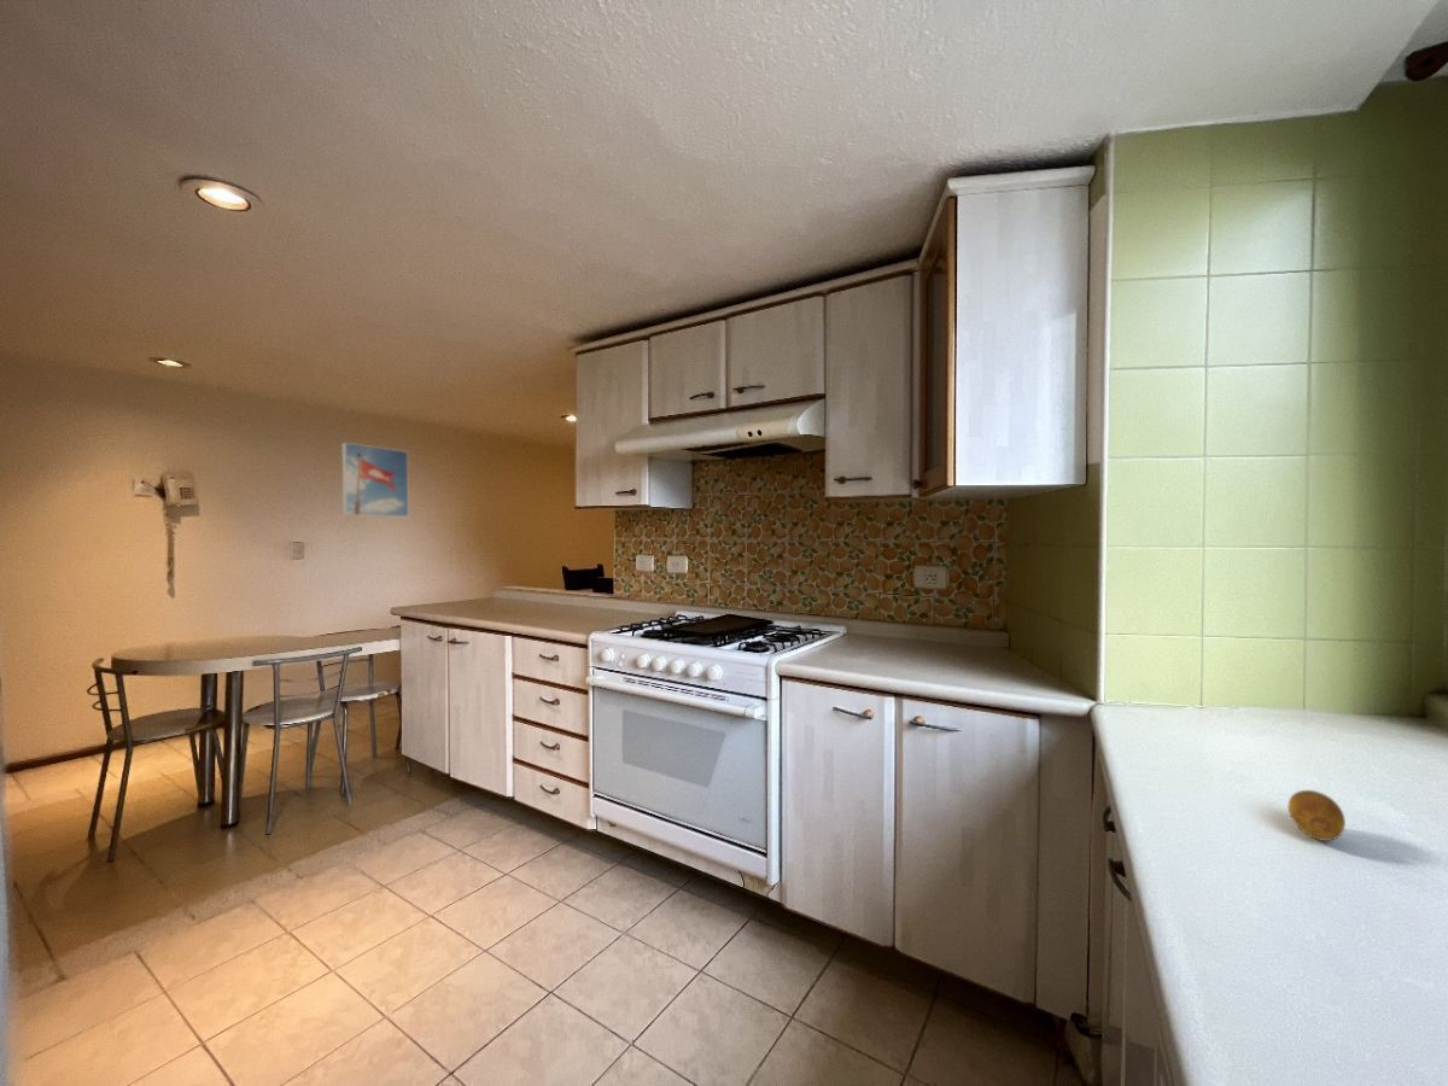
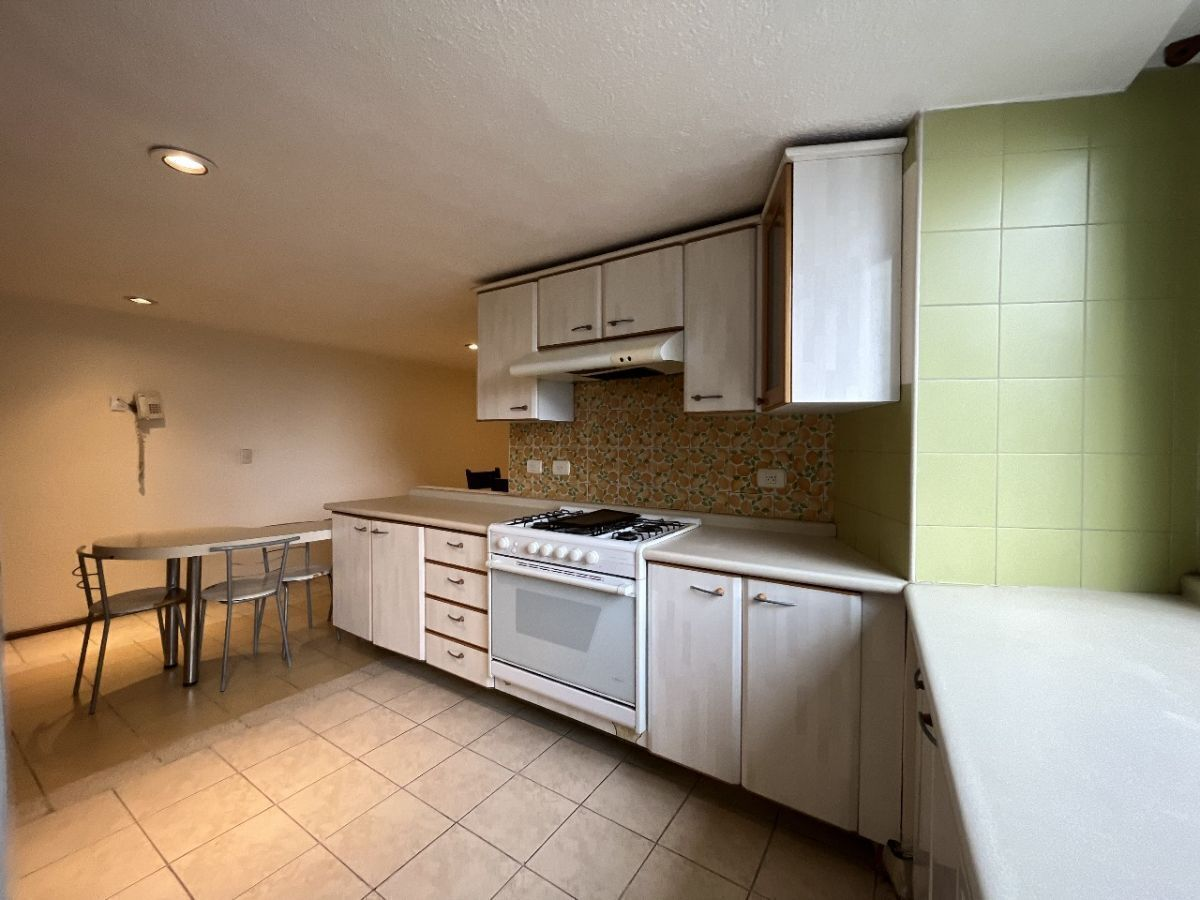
- fruit (1315, 815)
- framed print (376, 481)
